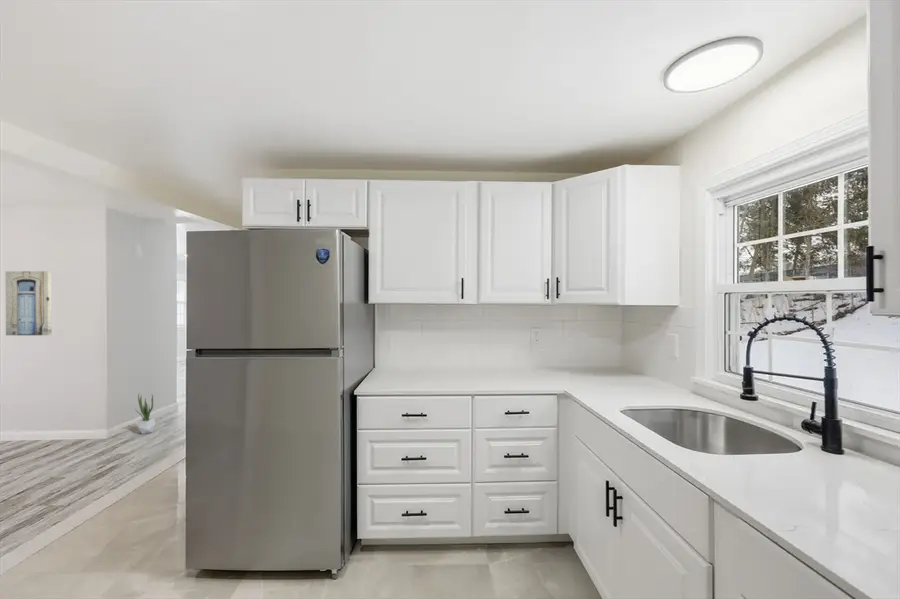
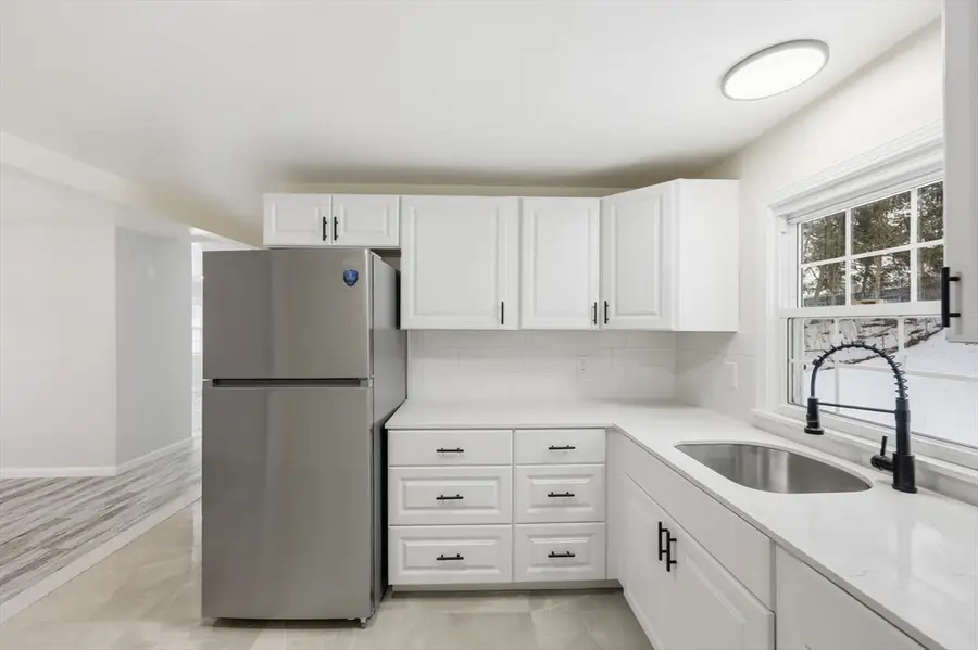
- wall art (28, 303)
- potted plant (145, 413)
